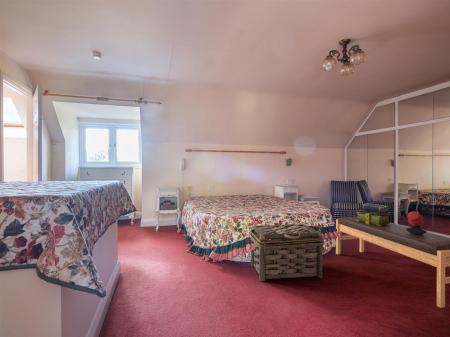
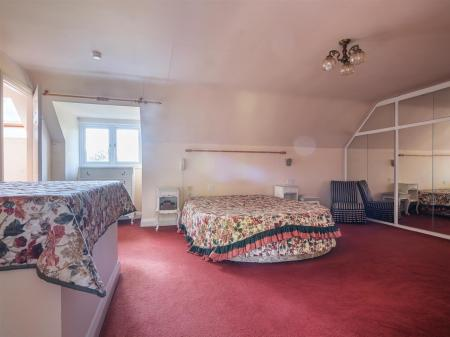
- stack of books (374, 213)
- basket (285, 248)
- bench (391, 249)
- hat (415, 222)
